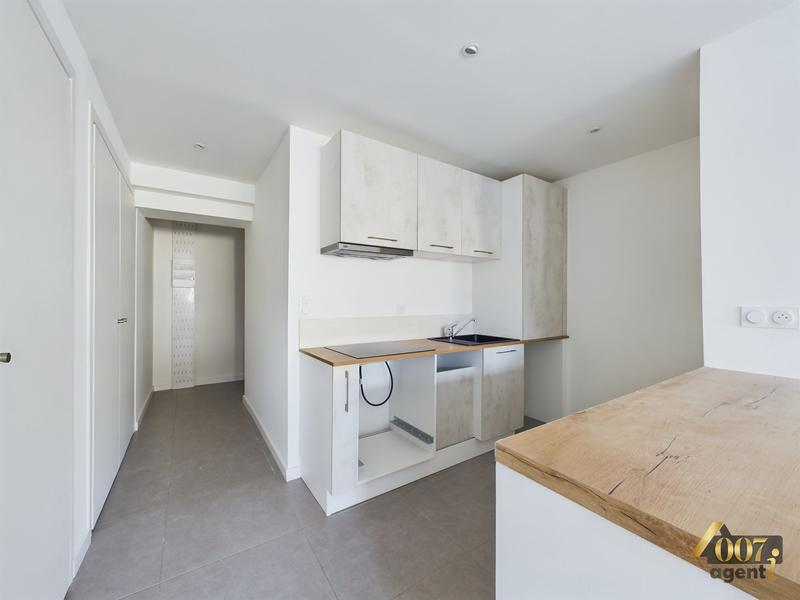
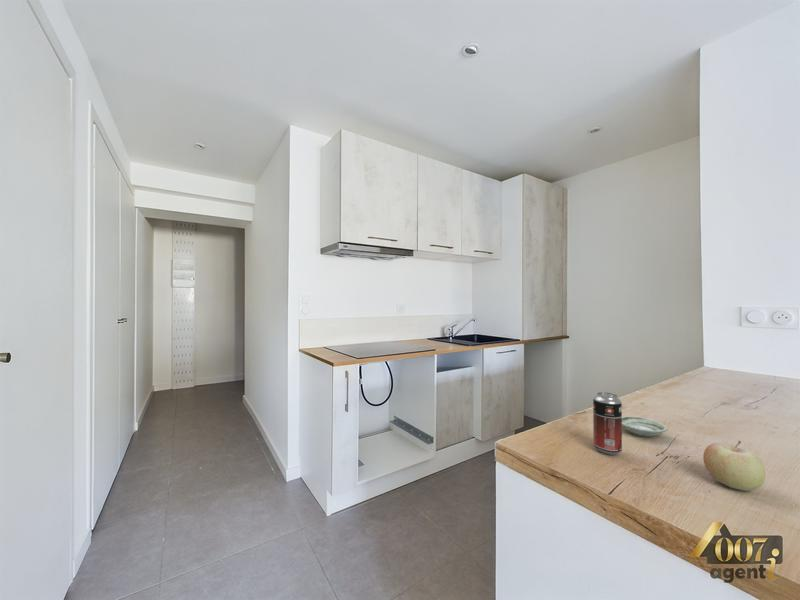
+ saucer (641, 427)
+ beverage can (607, 422)
+ fruit (732, 462)
